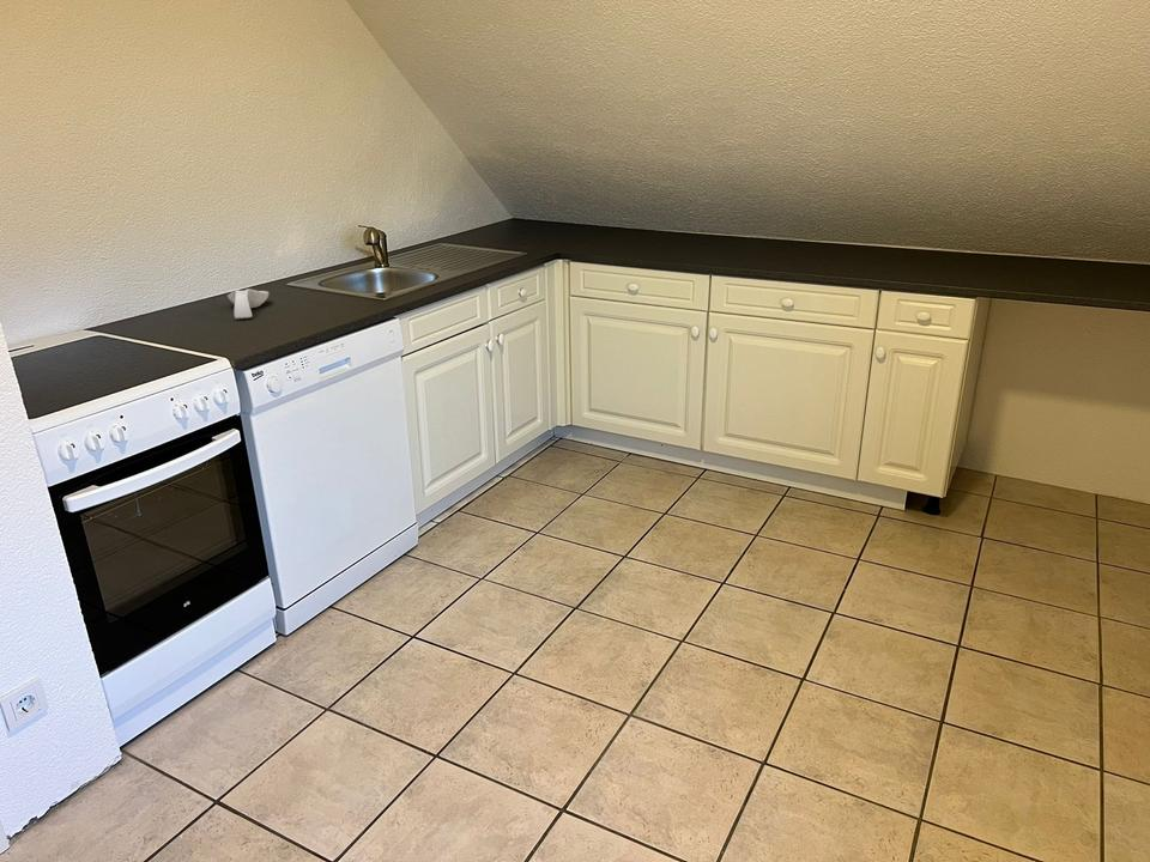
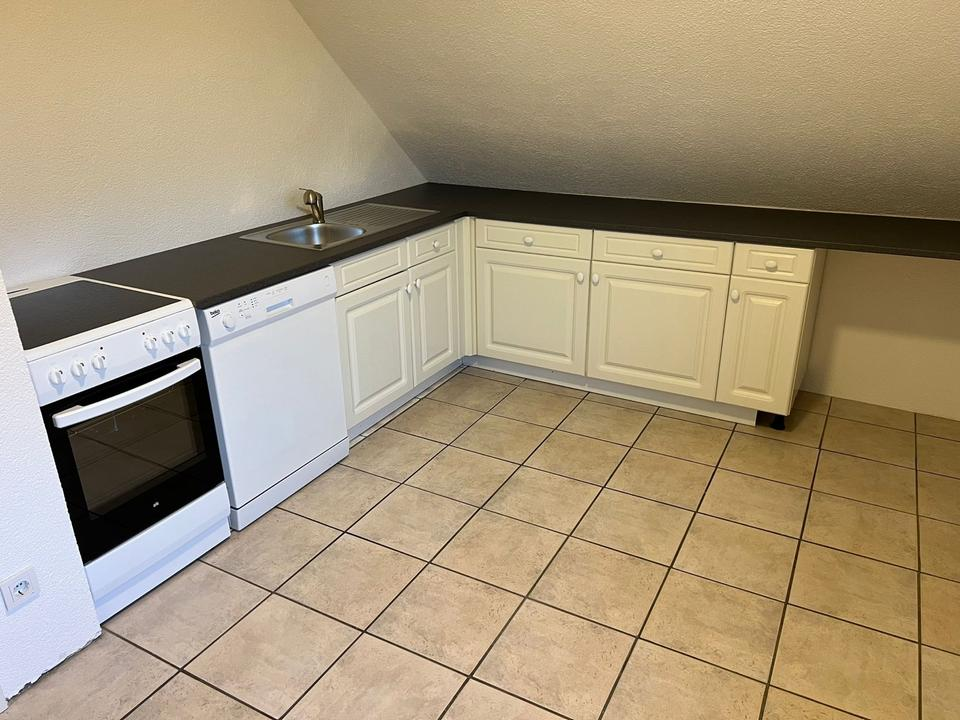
- spoon rest (246, 298)
